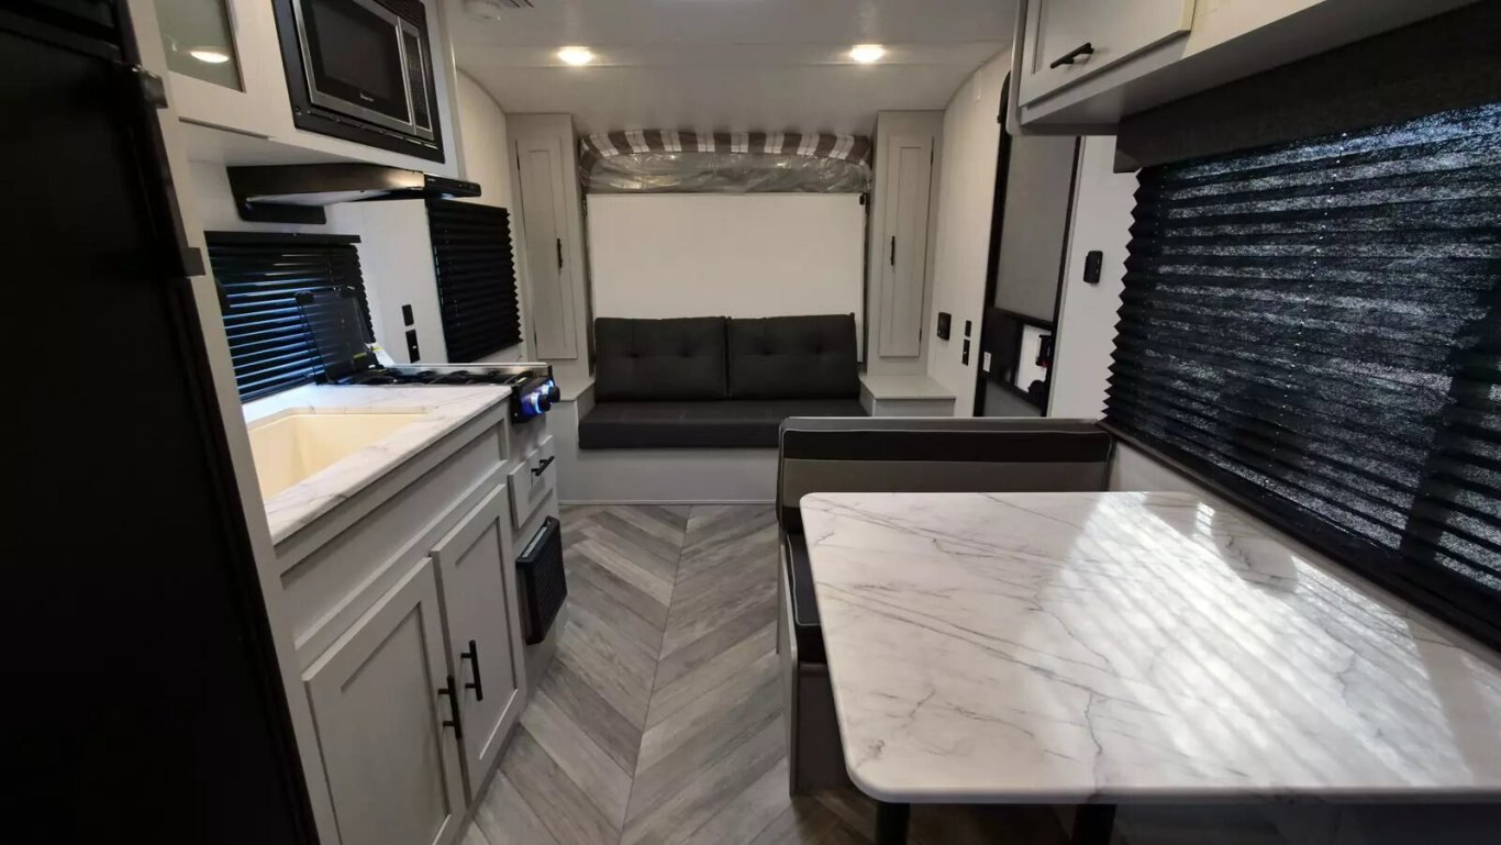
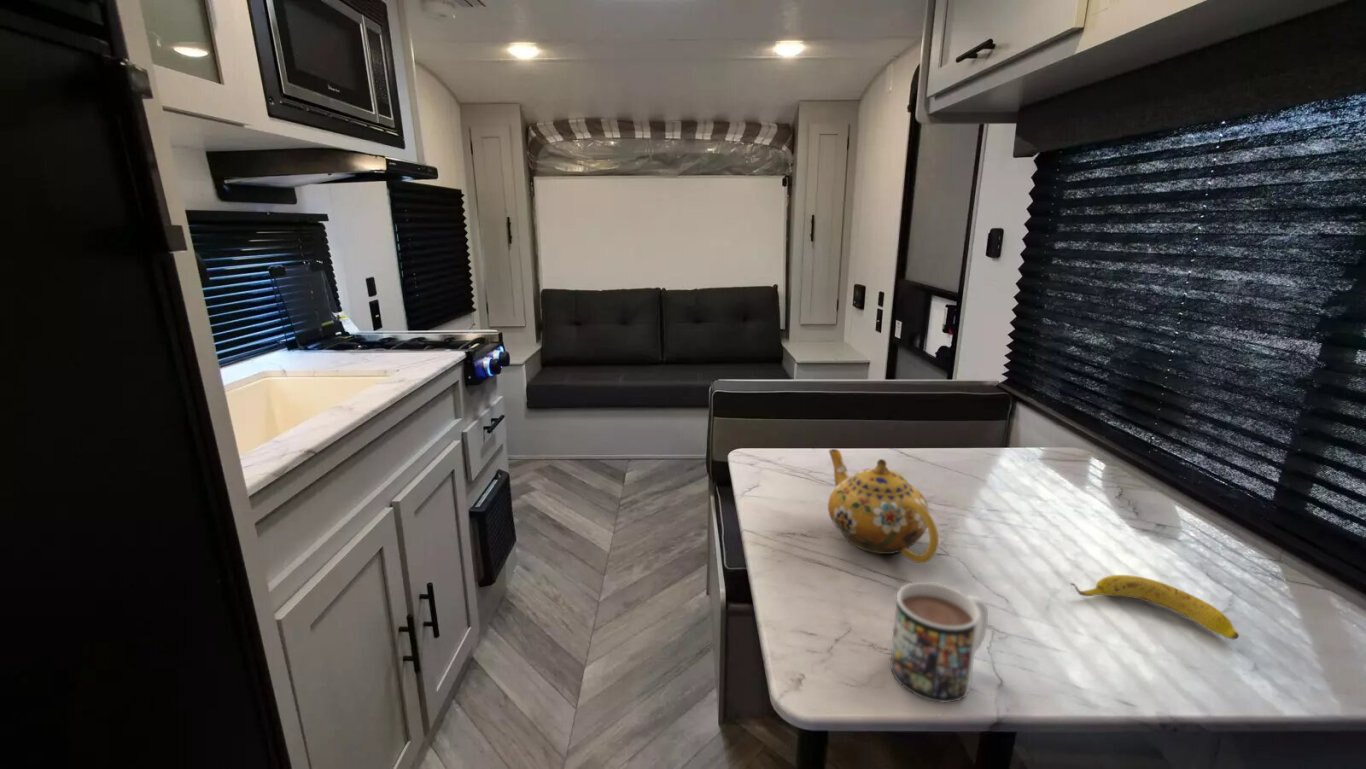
+ banana (1153, 602)
+ mug (945, 634)
+ teapot (877, 499)
